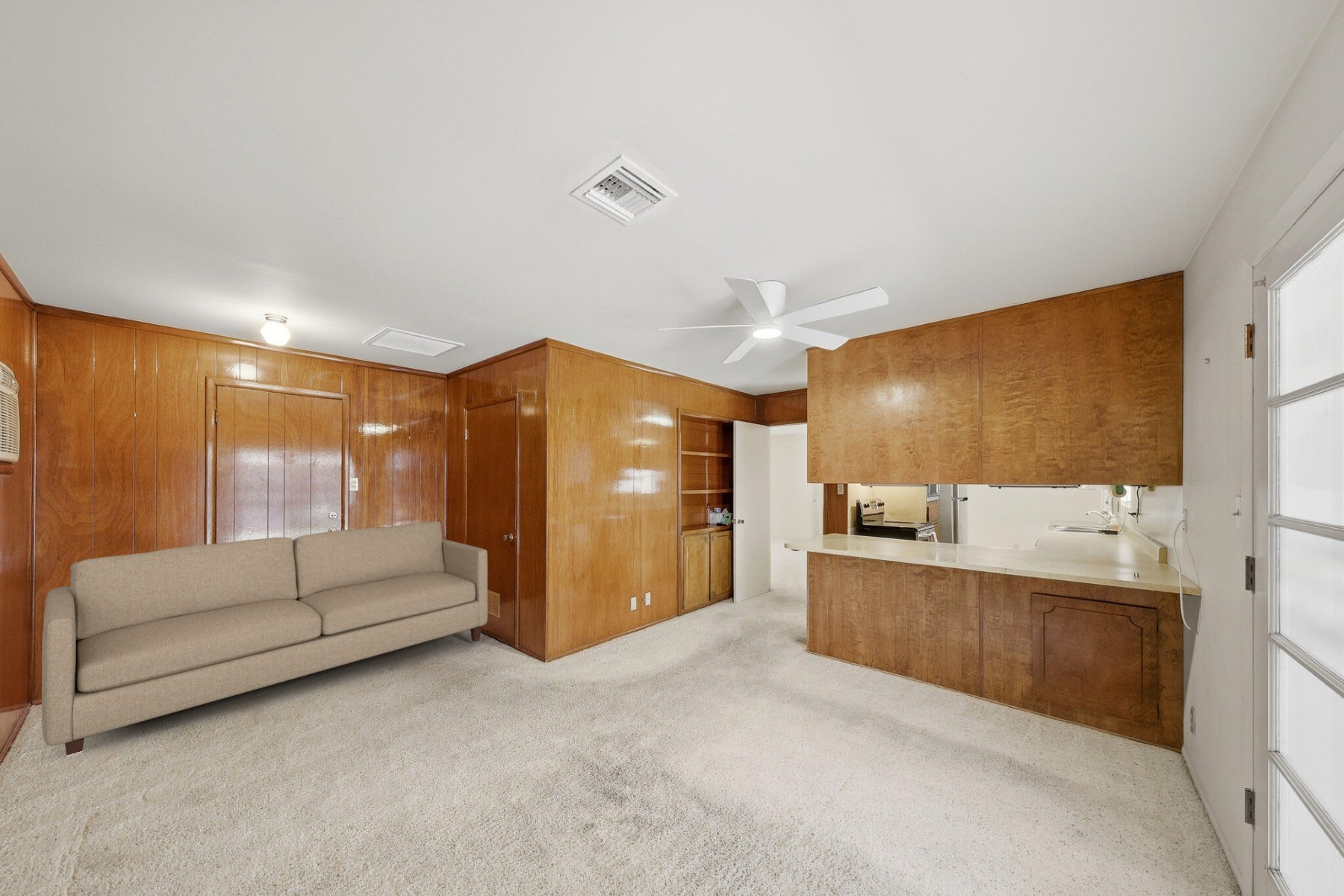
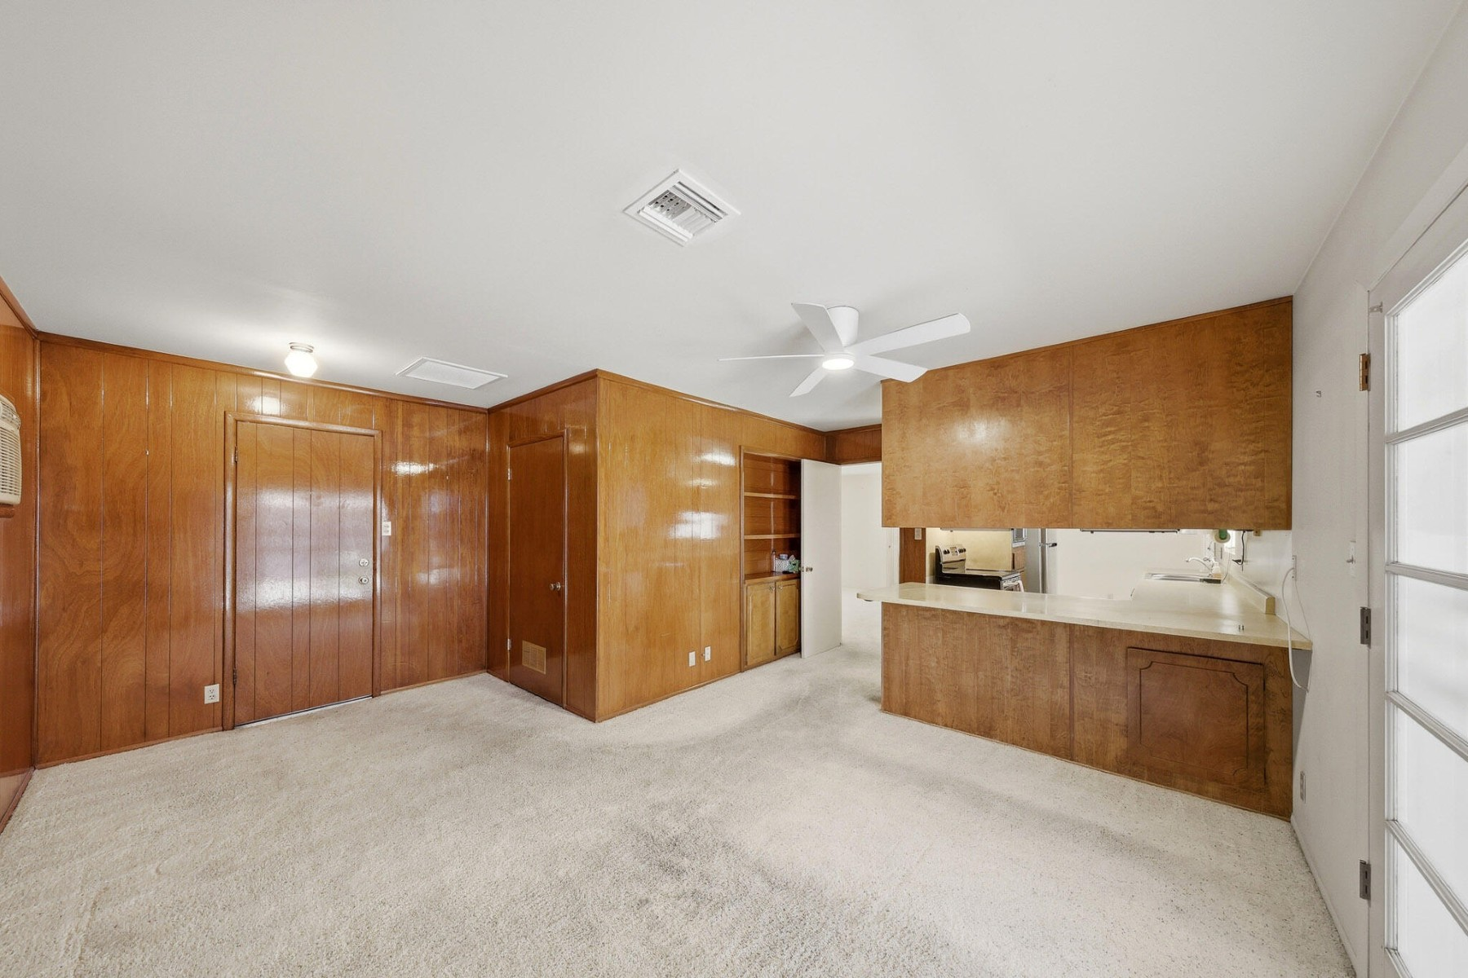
- sofa (304, 604)
